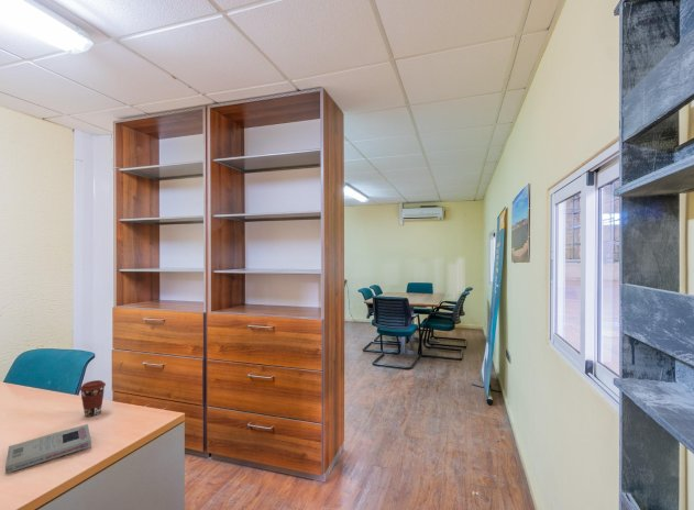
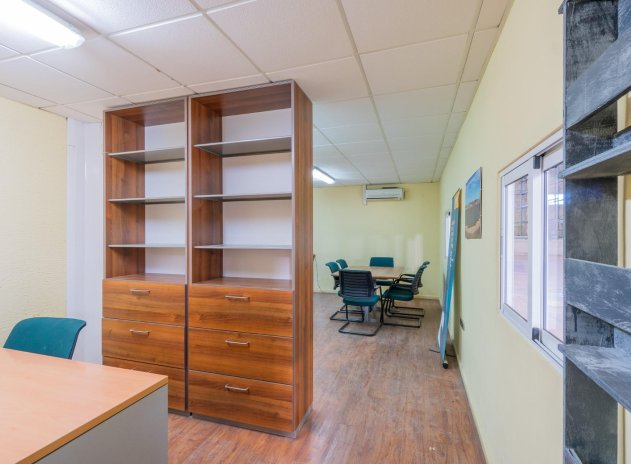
- coffee cup (92, 398)
- book (51, 446)
